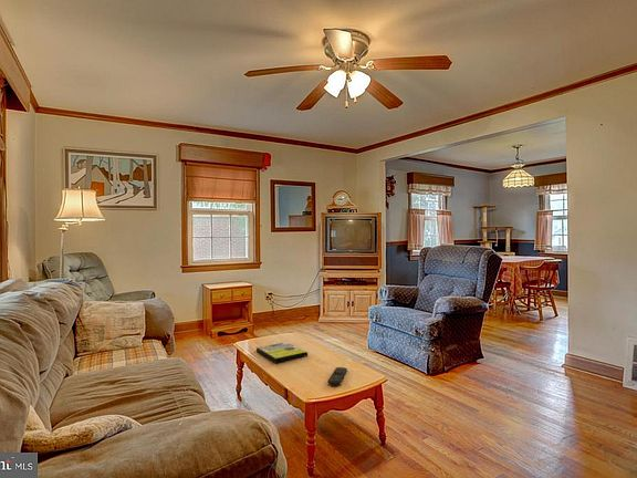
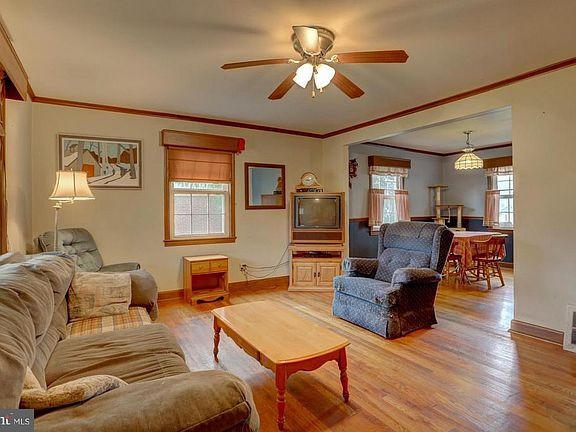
- remote control (337, 375)
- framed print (281, 351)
